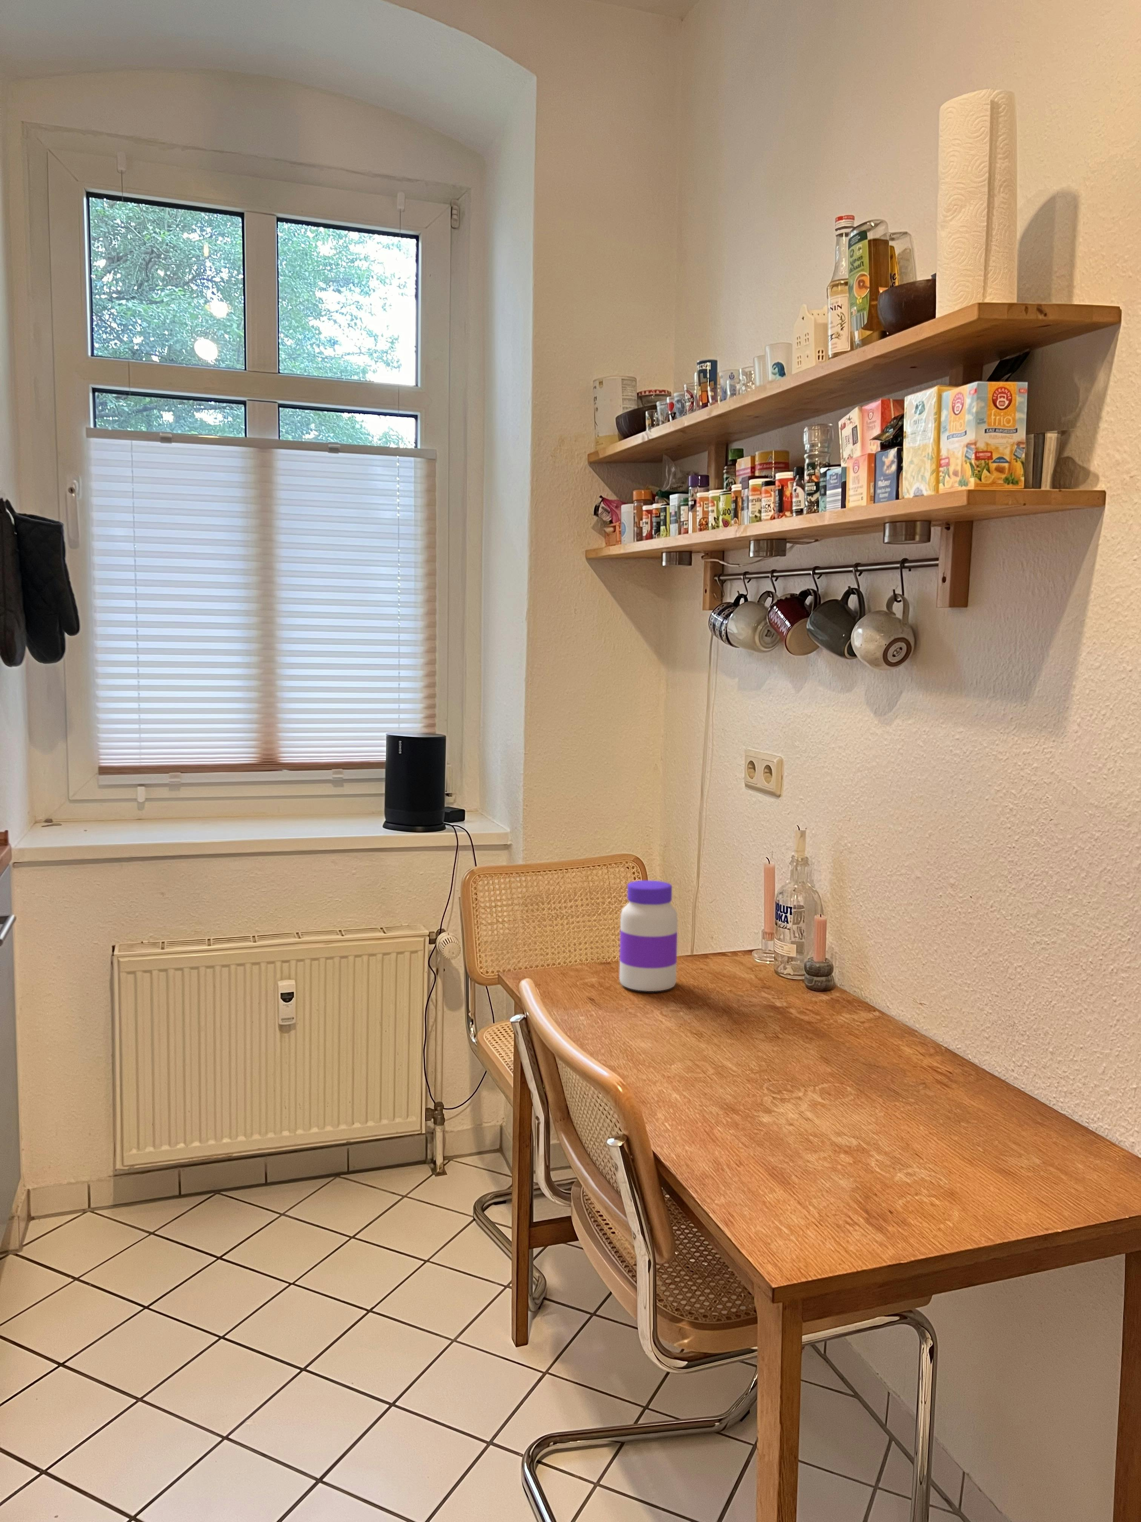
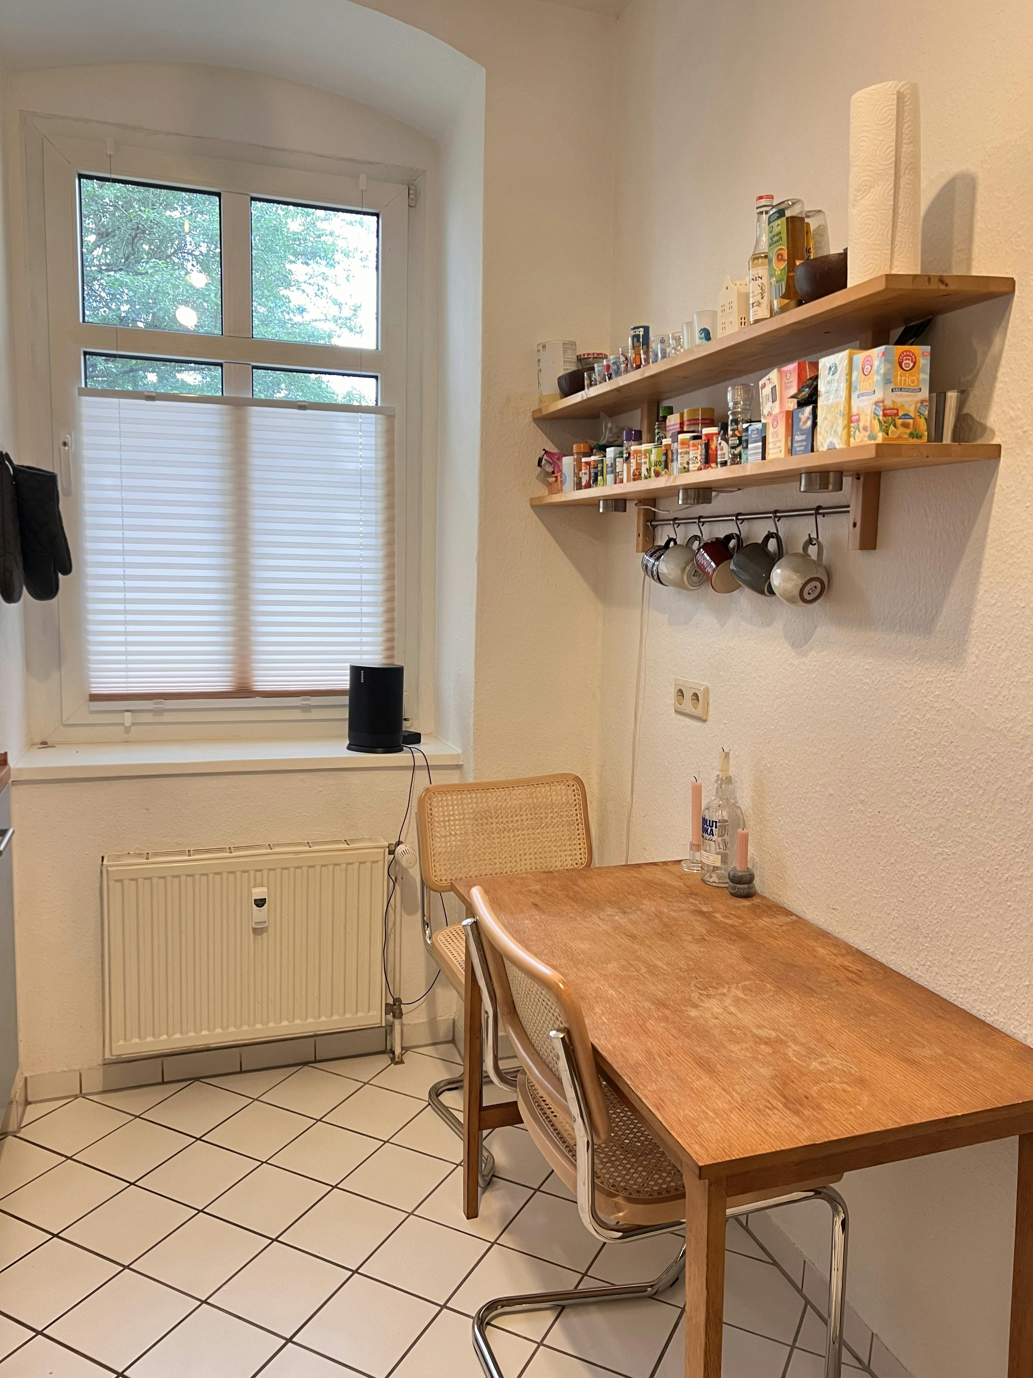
- jar (648, 935)
